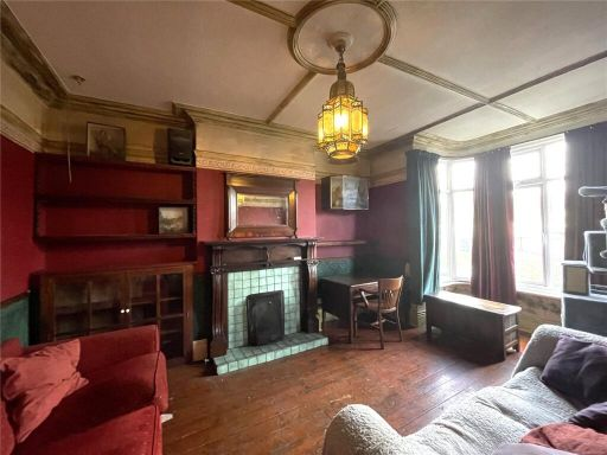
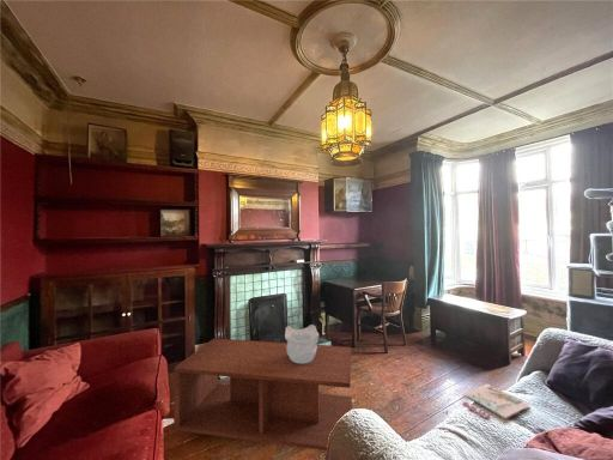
+ decorative bowl (302, 343)
+ coffee table (269, 388)
+ magazine (490, 401)
